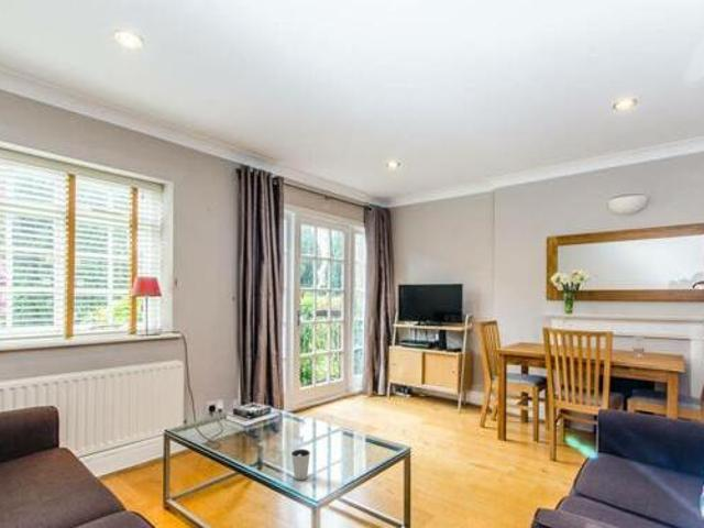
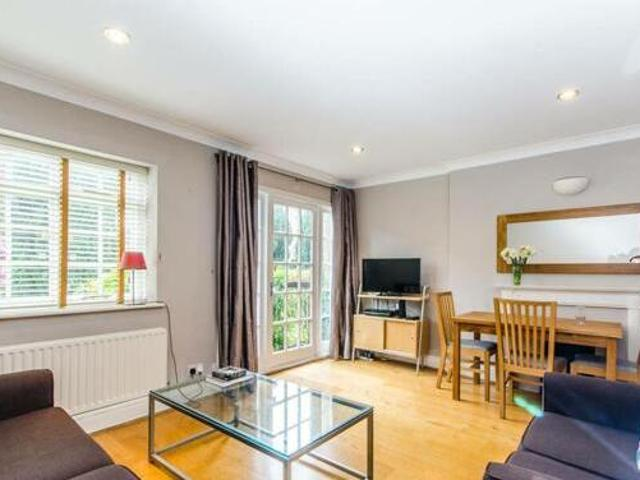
- dixie cup (300, 464)
